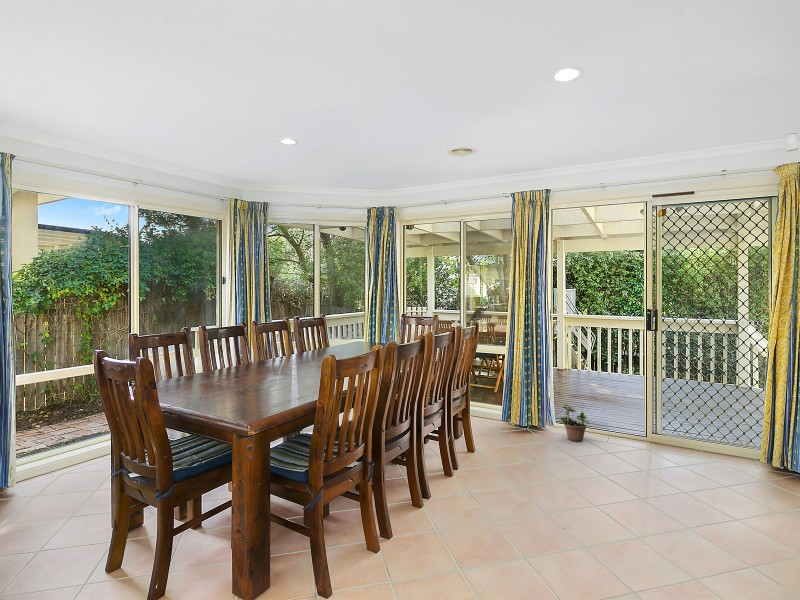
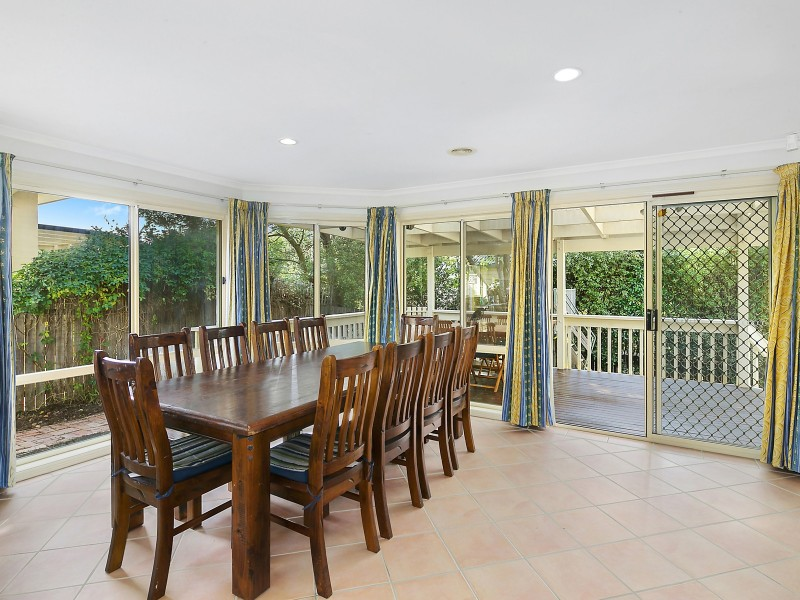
- potted plant (574, 421)
